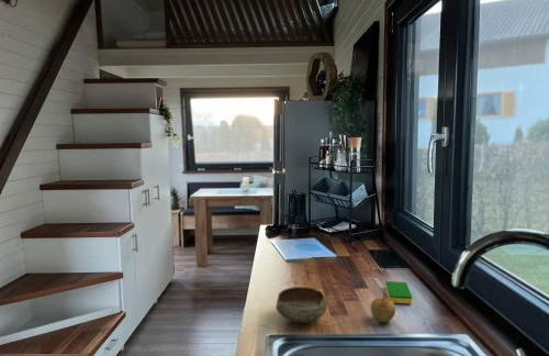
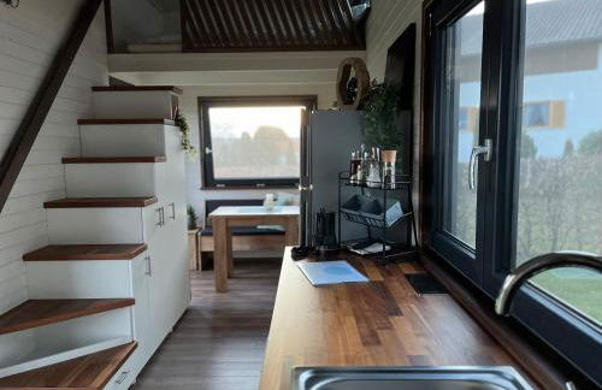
- apple (382, 307)
- dish sponge (397, 291)
- bowl (301, 307)
